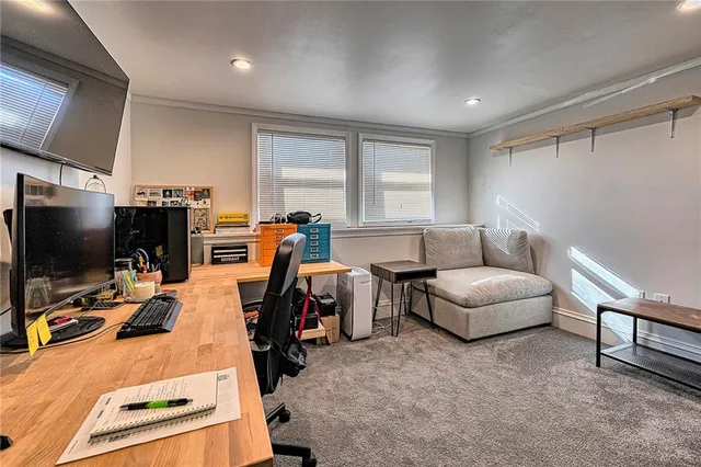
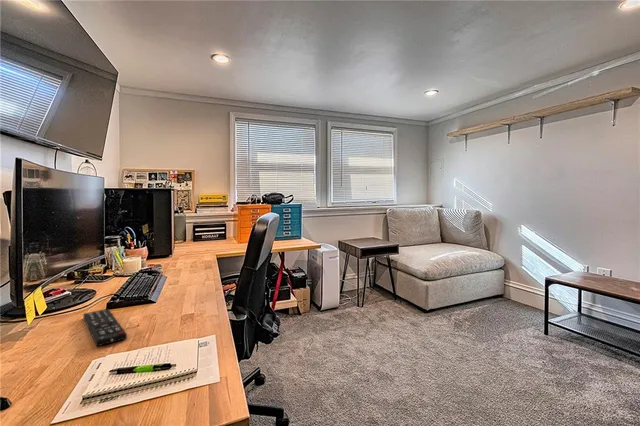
+ remote control (103, 324)
